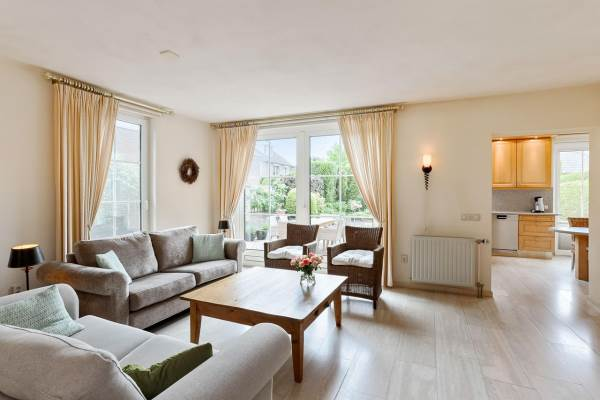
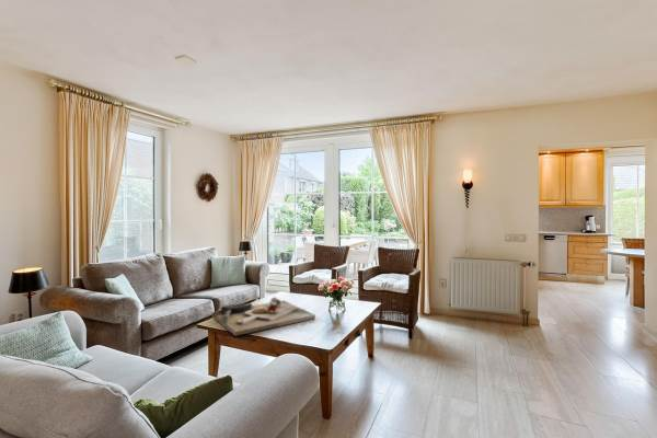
+ decorative tray (263, 309)
